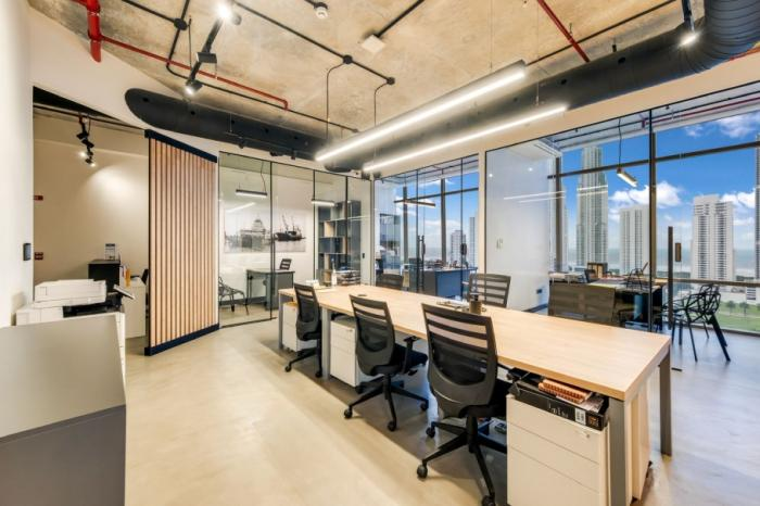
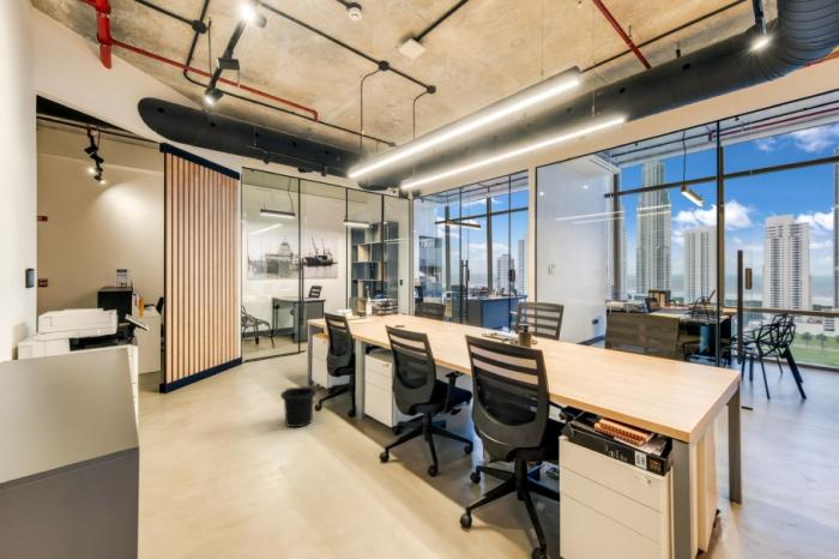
+ trash can (298, 407)
